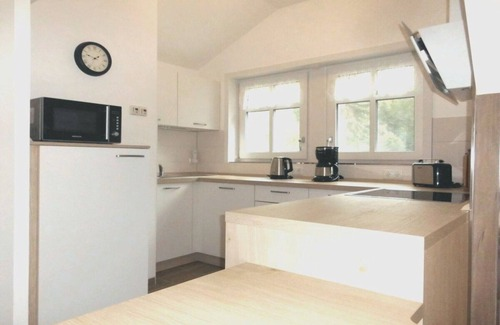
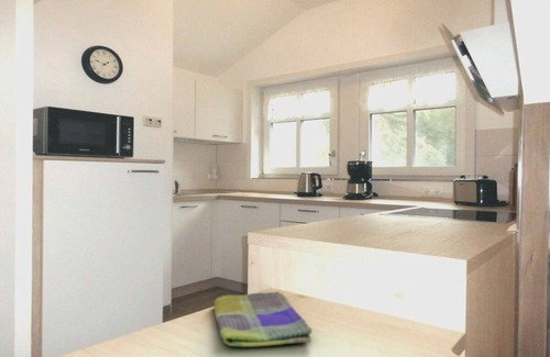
+ dish towel (257, 315)
